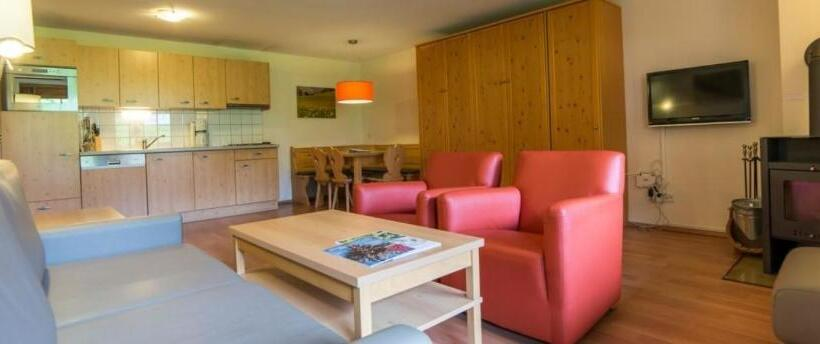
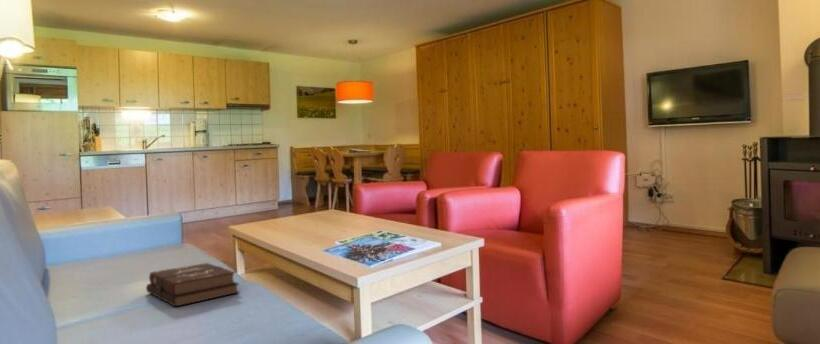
+ hardback book (192, 282)
